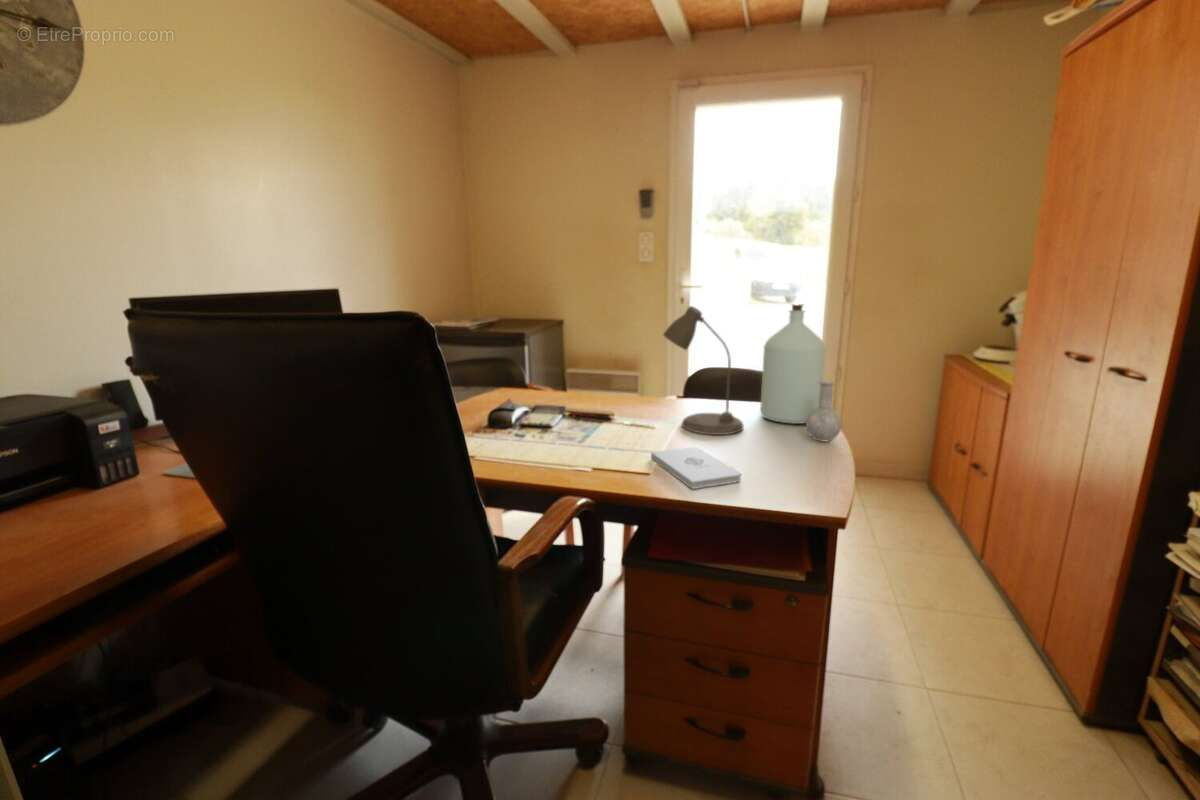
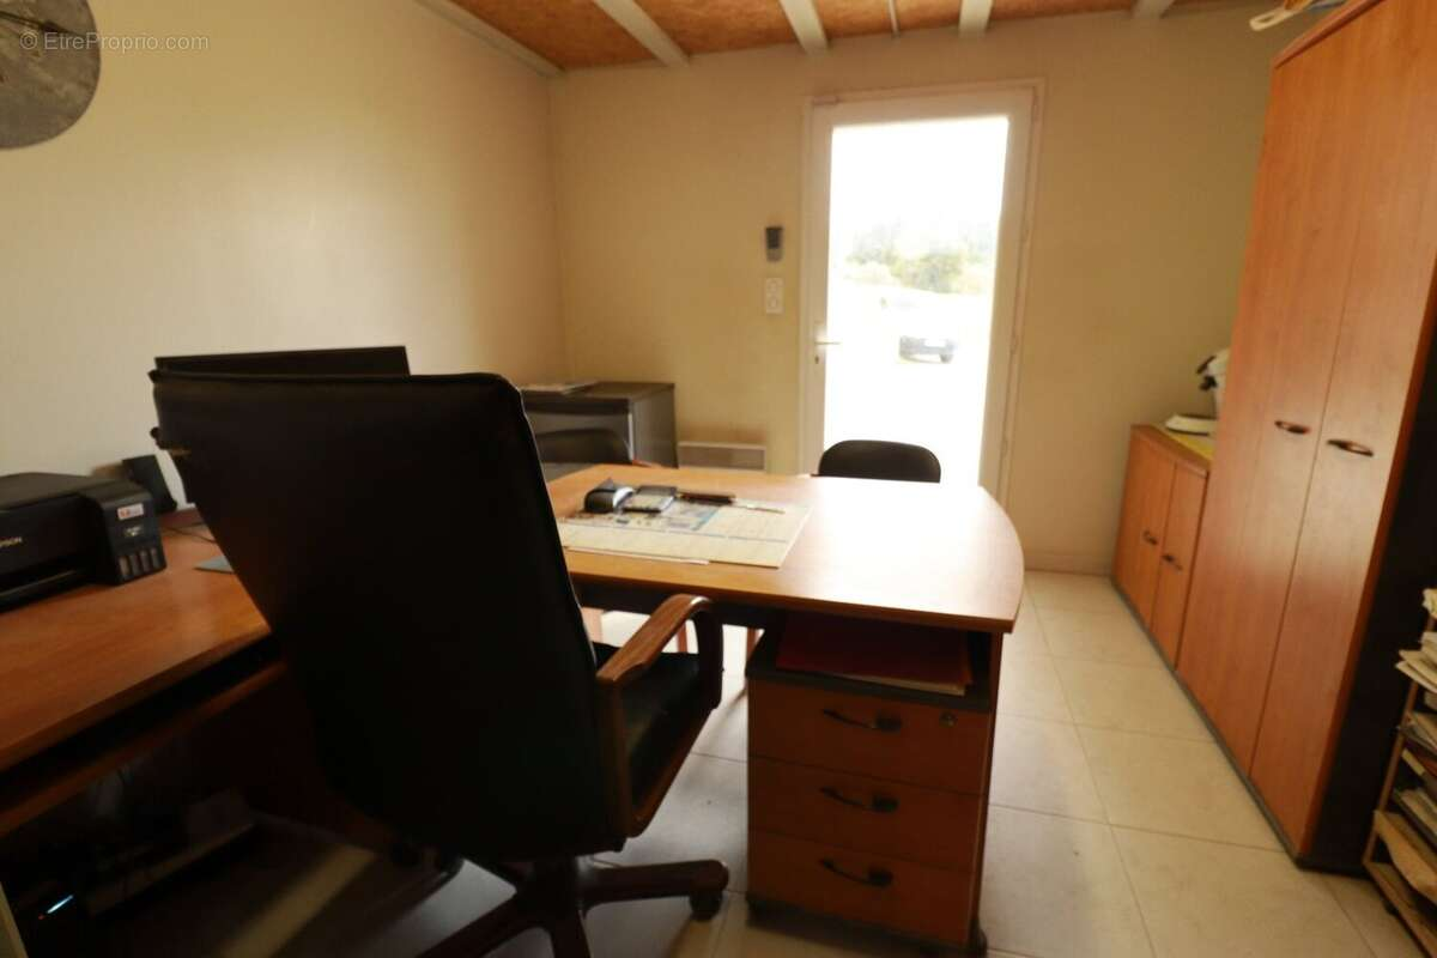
- desk lamp (728, 367)
- bottle (806, 367)
- notepad (694, 465)
